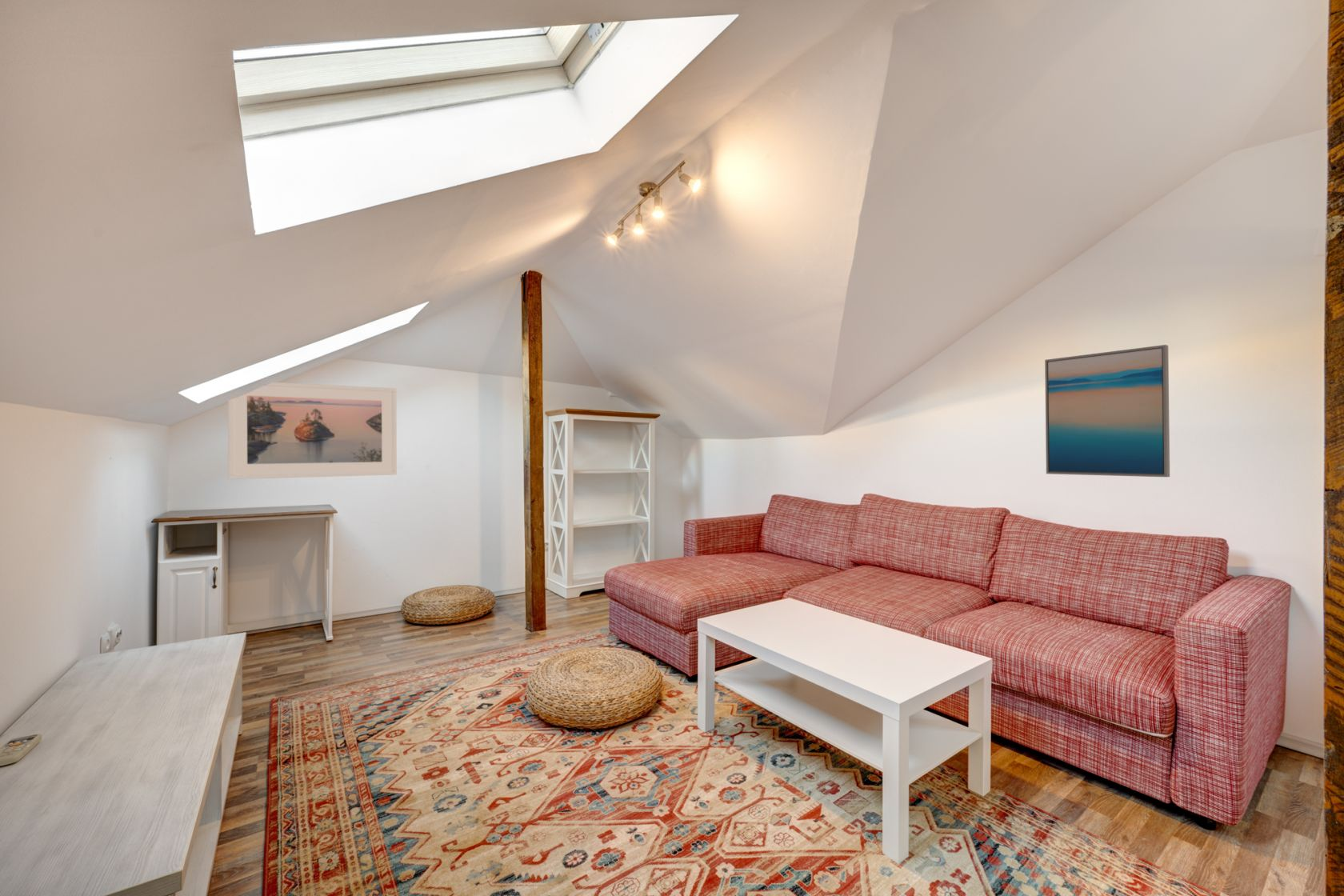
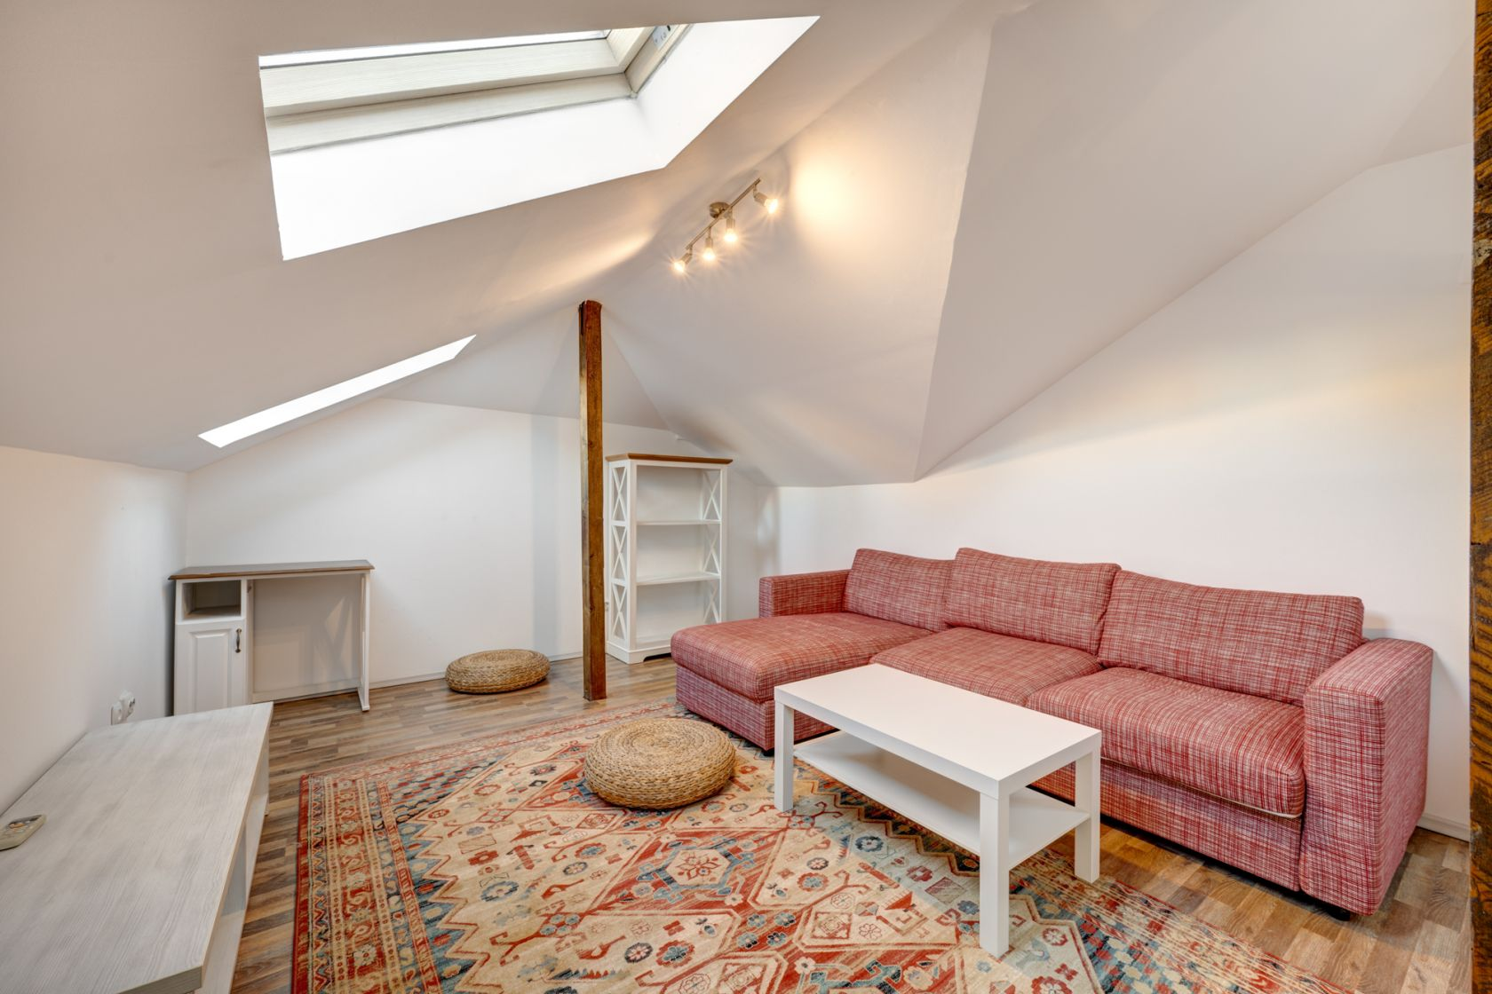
- wall art (1102, 414)
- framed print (318, 430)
